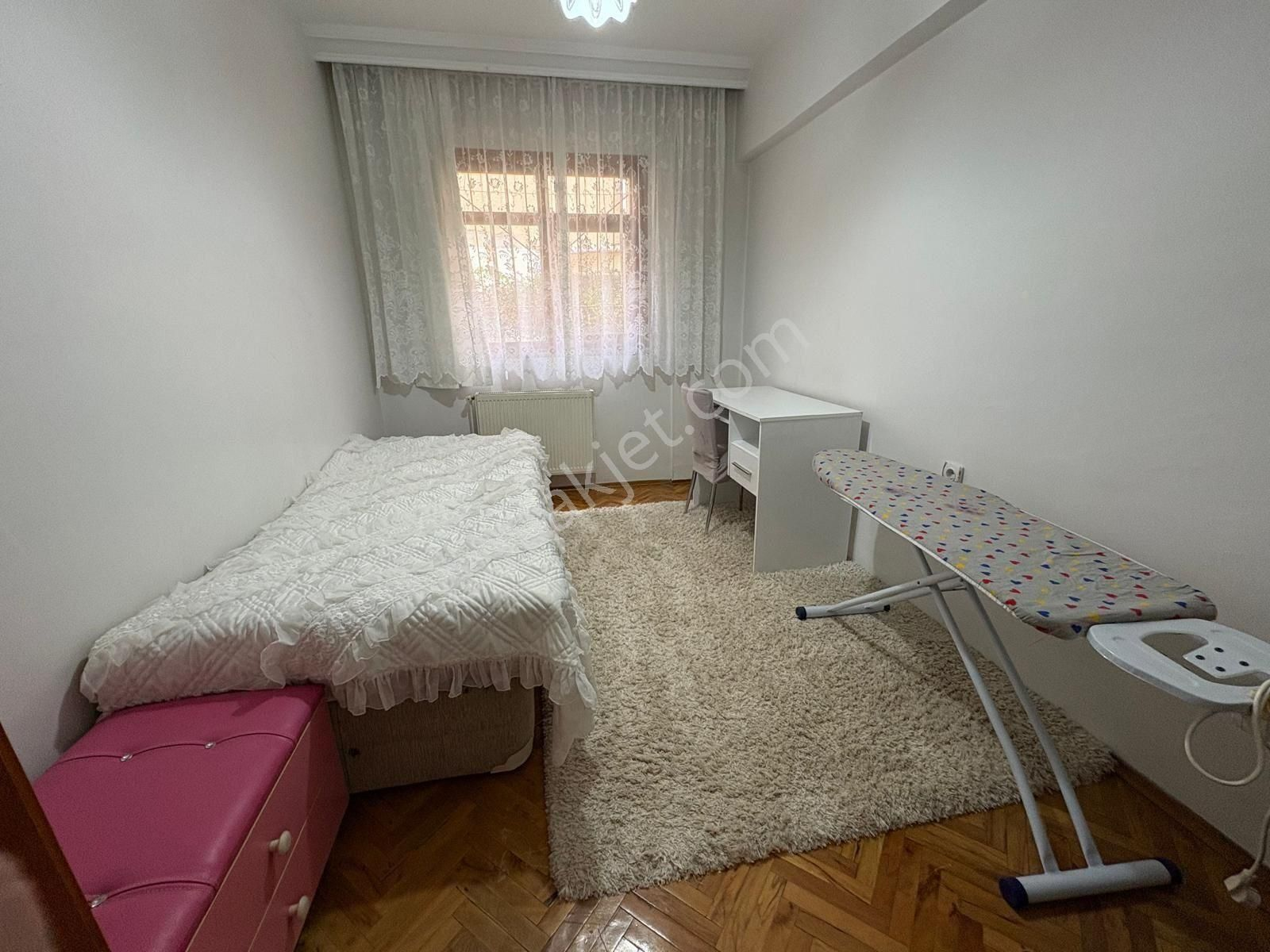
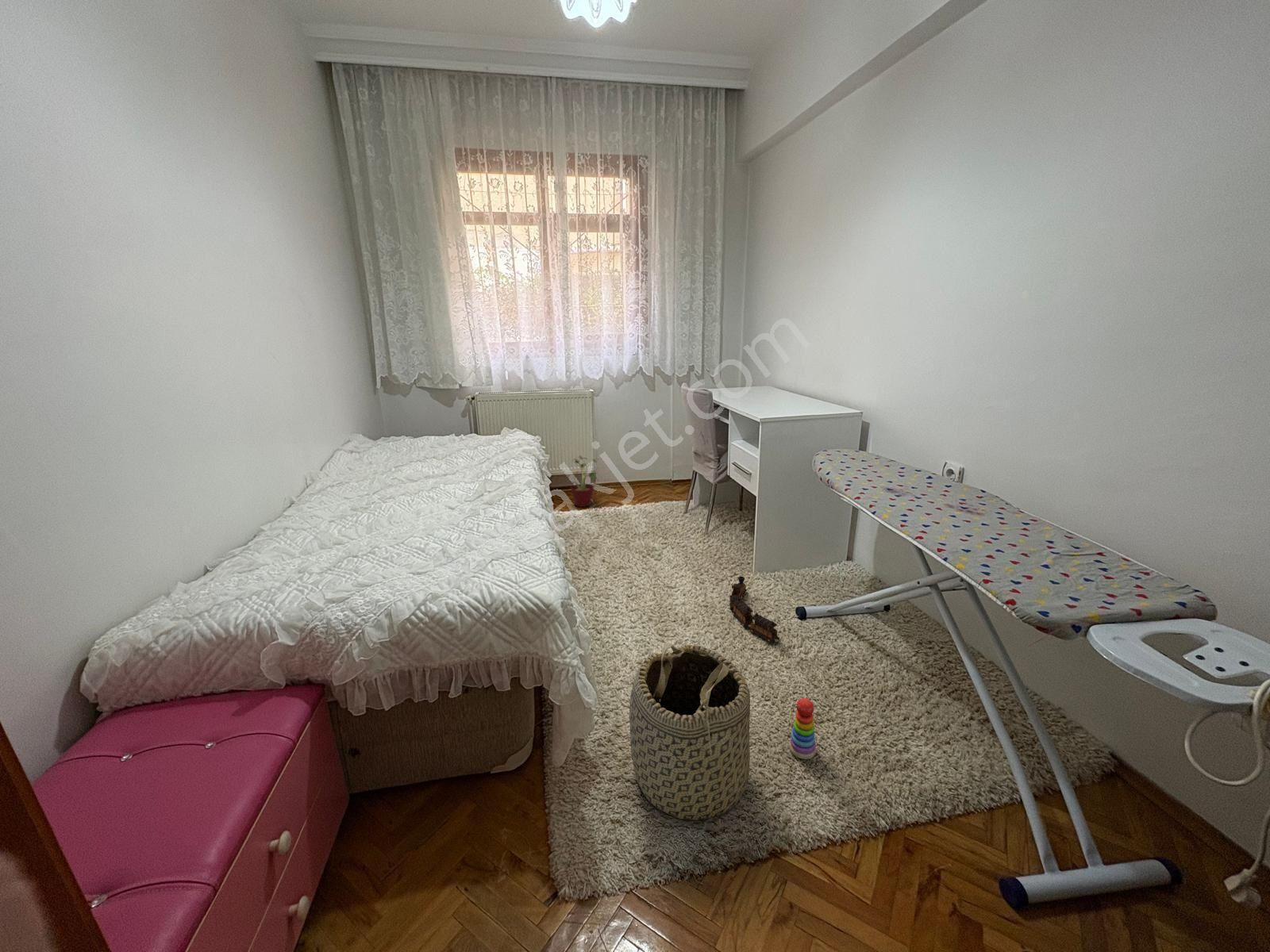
+ stacking toy (804, 725)
+ potted plant (583, 478)
+ basket (691, 727)
+ toy train (748, 606)
